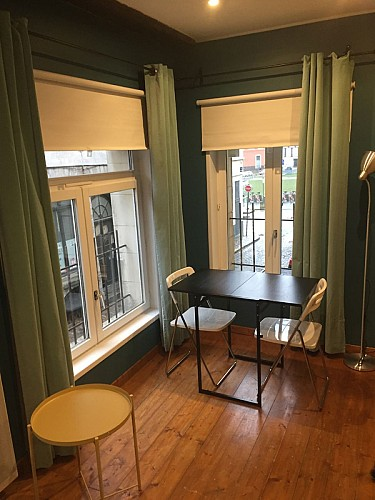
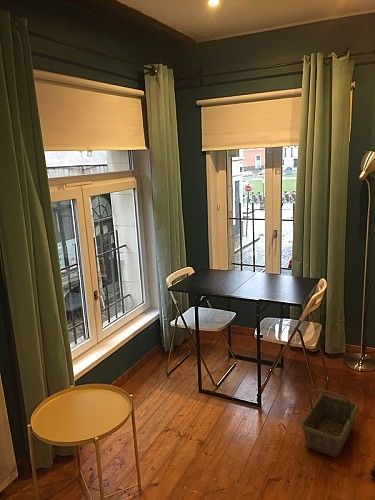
+ basket (330, 414)
